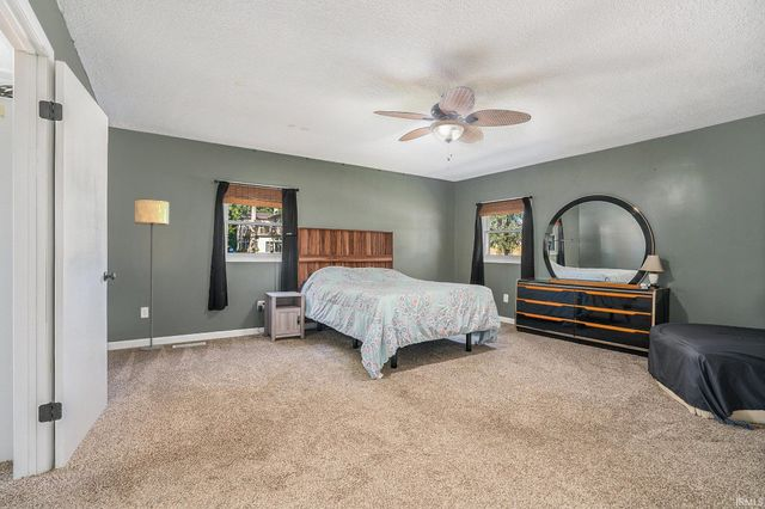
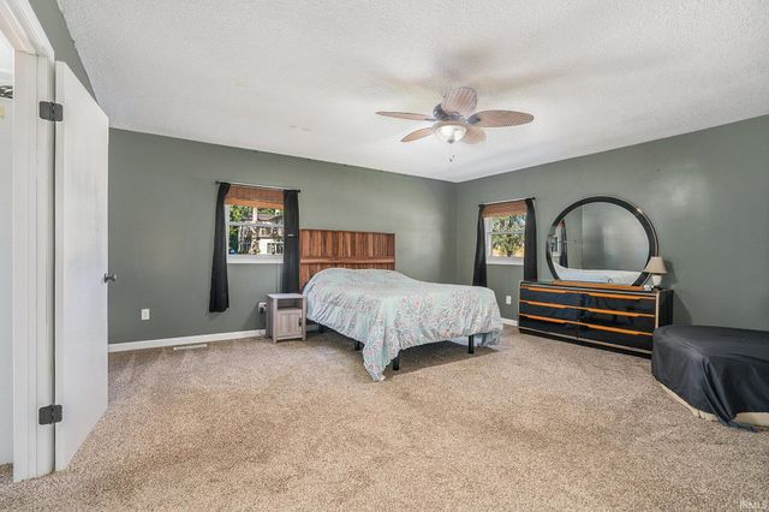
- floor lamp (151, 274)
